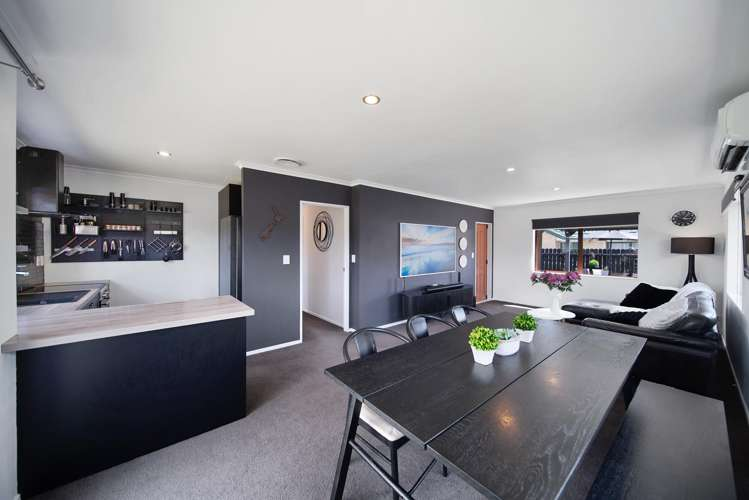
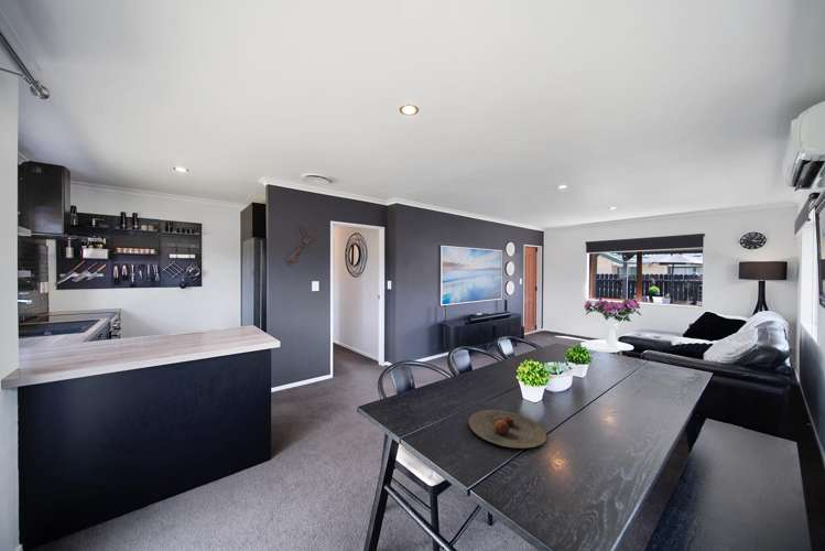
+ plate (506, 423)
